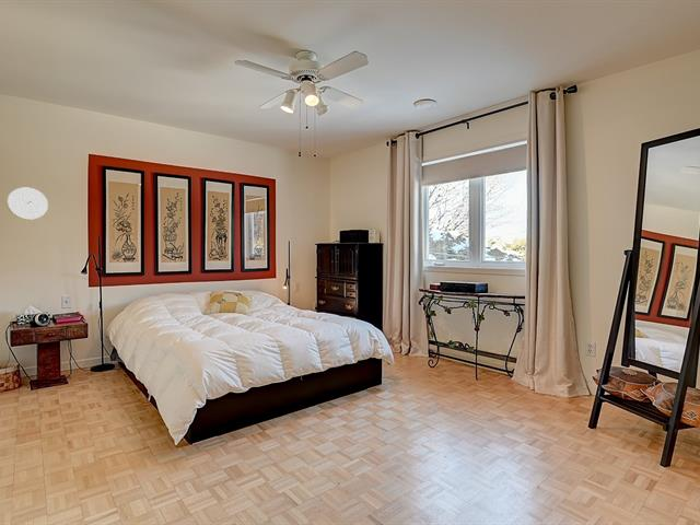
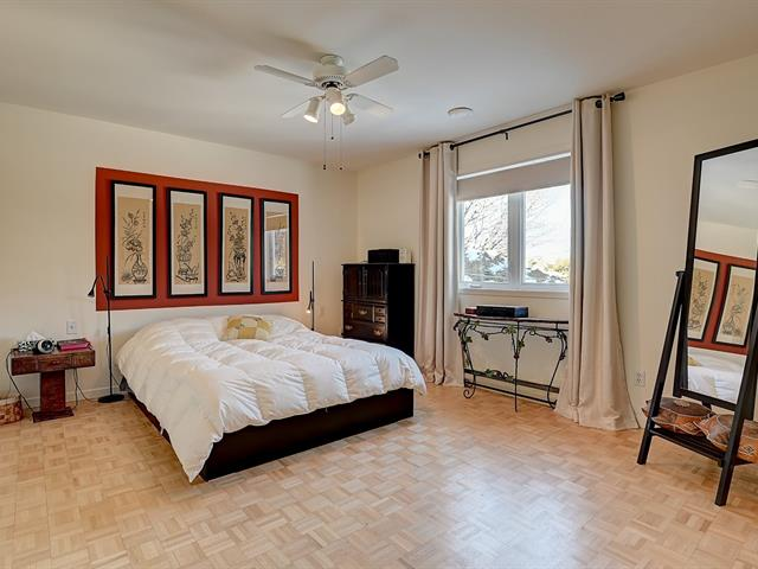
- wall clock (27, 202)
